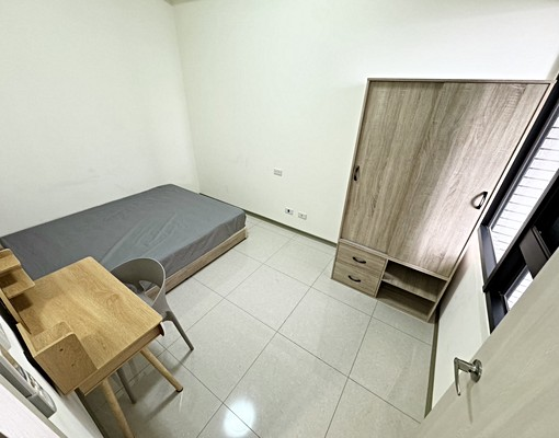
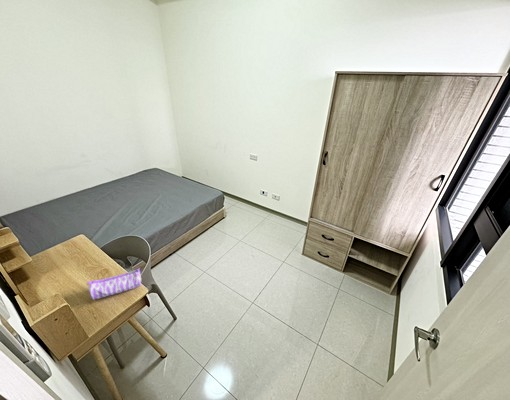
+ pencil case (117, 283)
